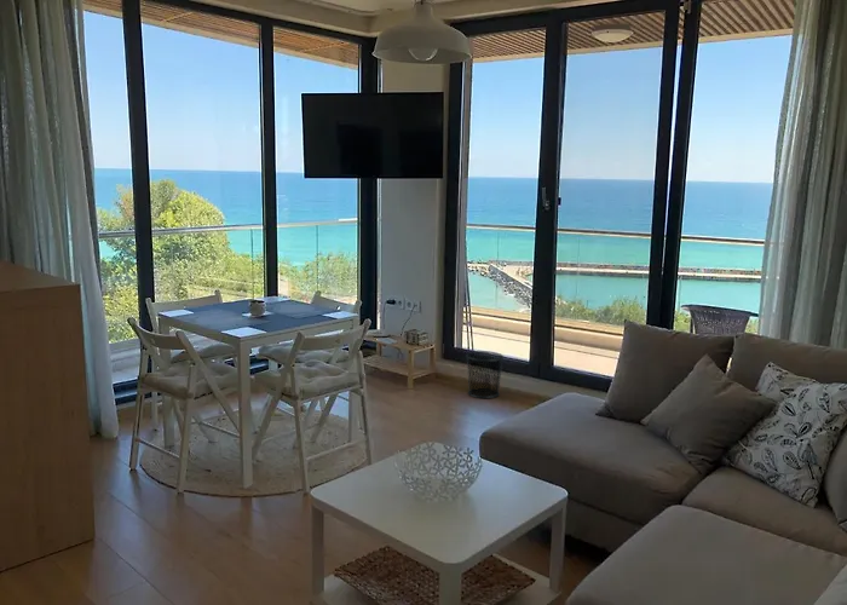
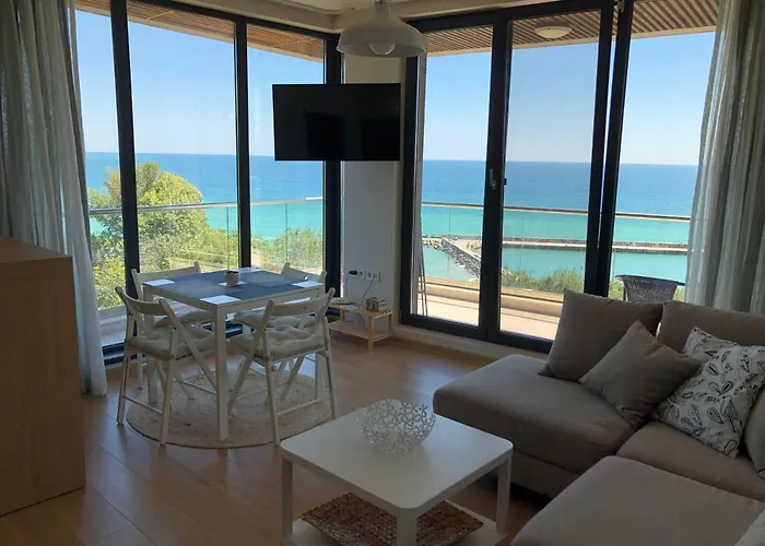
- waste bin (484, 374)
